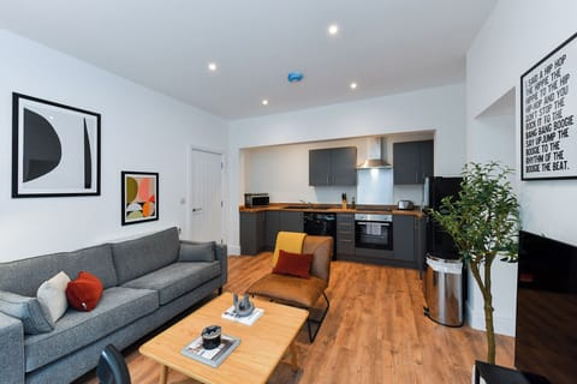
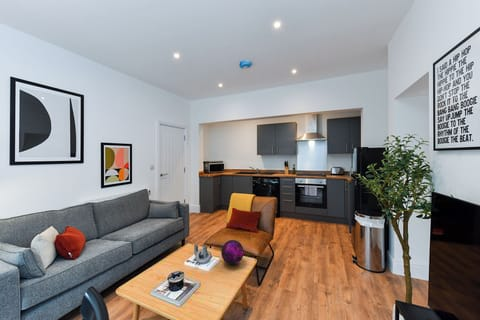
+ decorative orb (232, 252)
